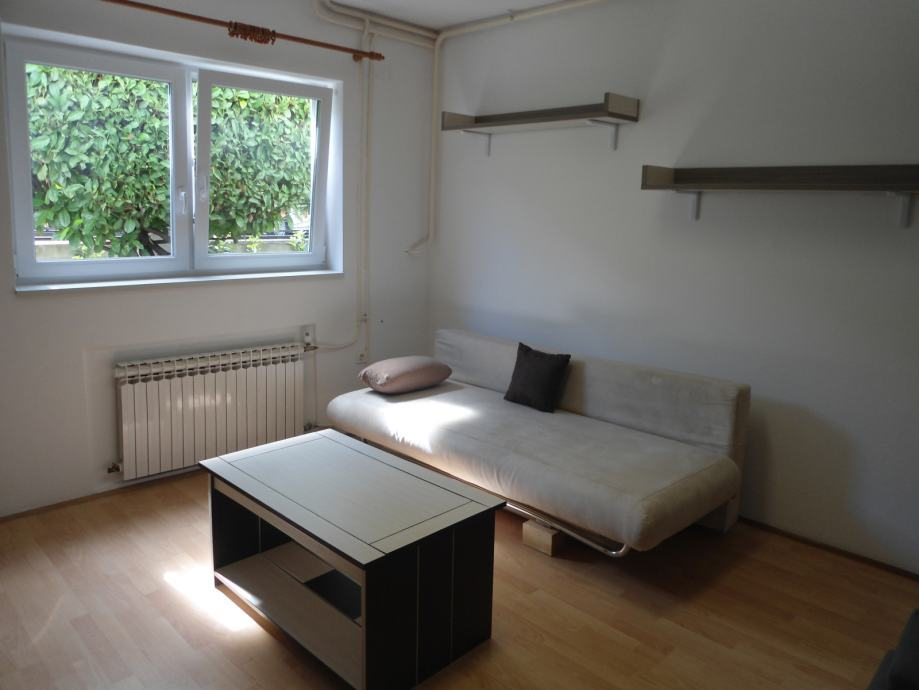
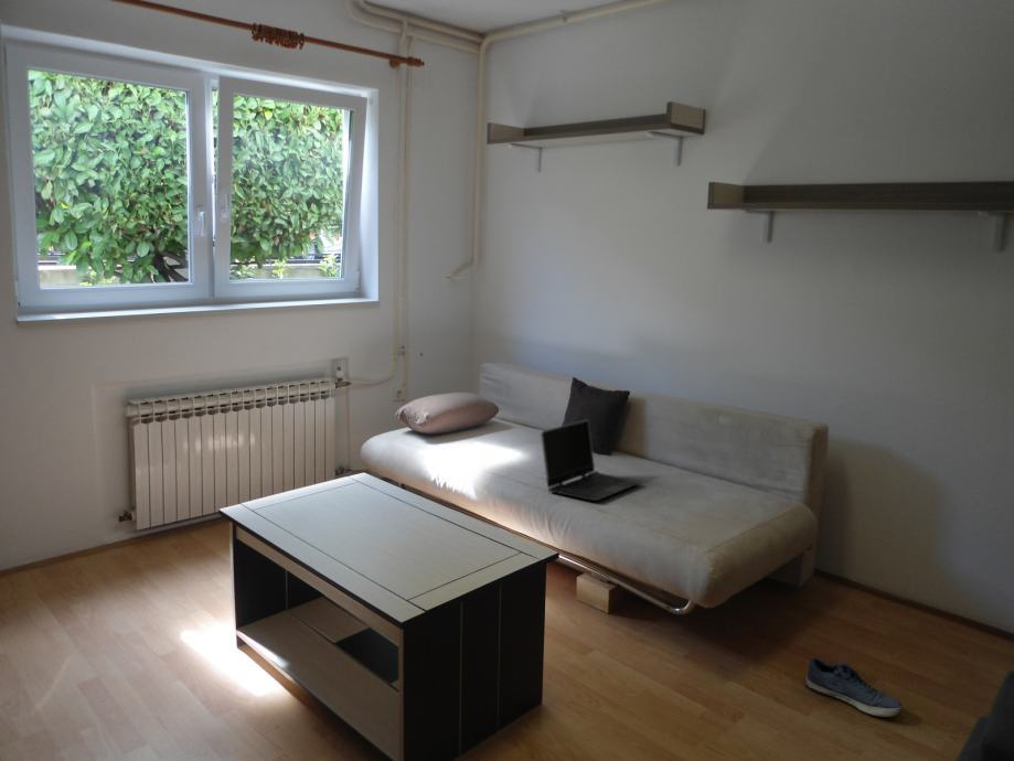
+ laptop computer (591, 459)
+ shoe (853, 685)
